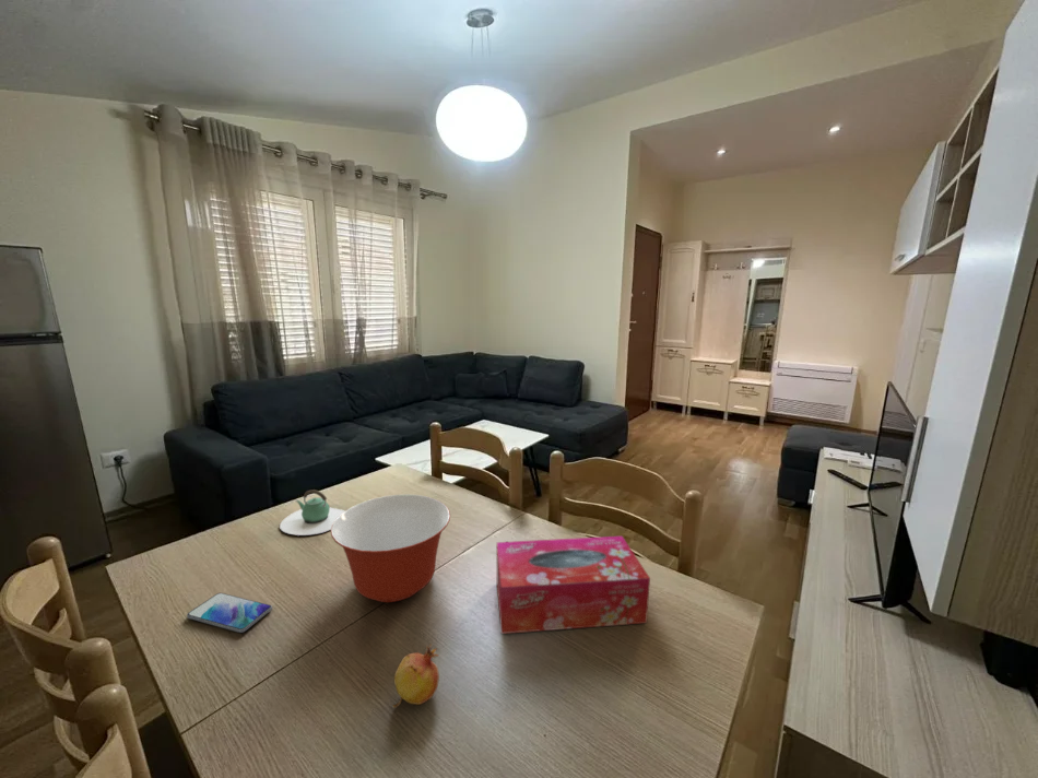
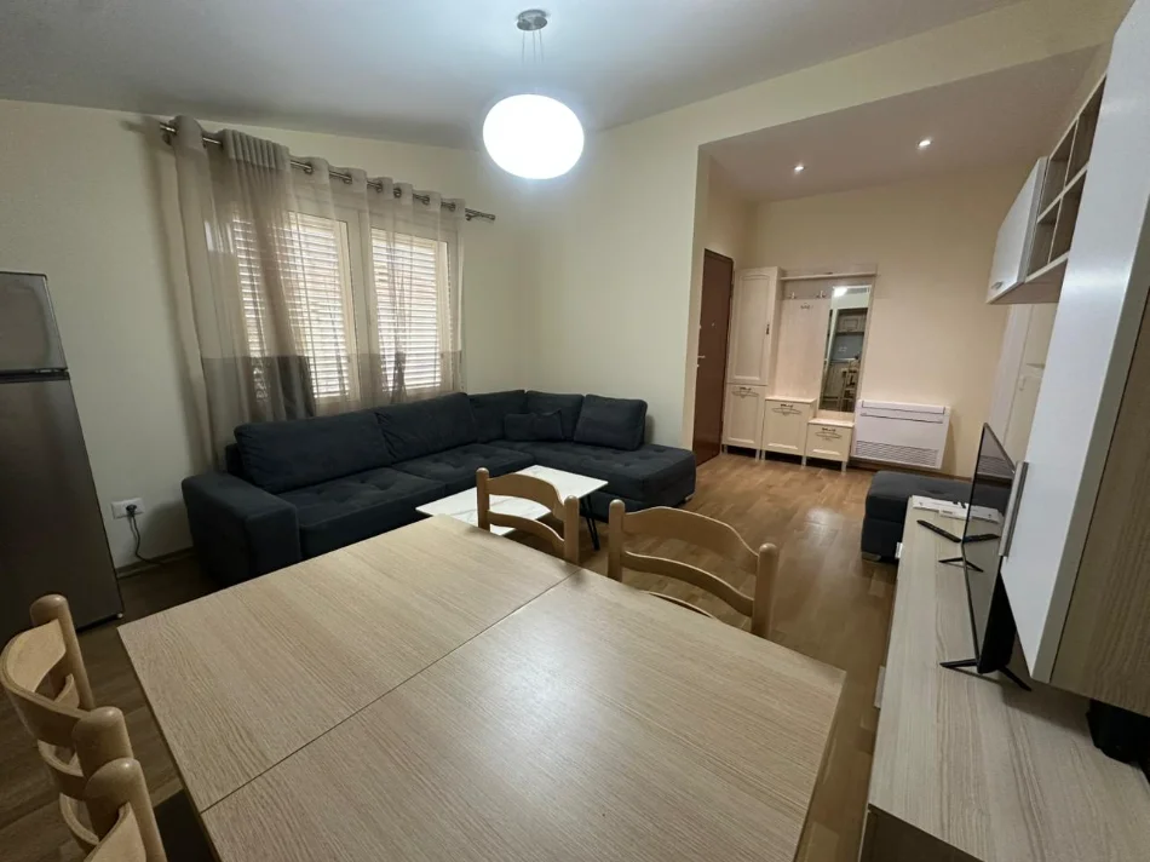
- mixing bowl (394, 551)
- fruit (416, 674)
- smartphone (229, 611)
- tissue box (567, 580)
- teapot (315, 504)
